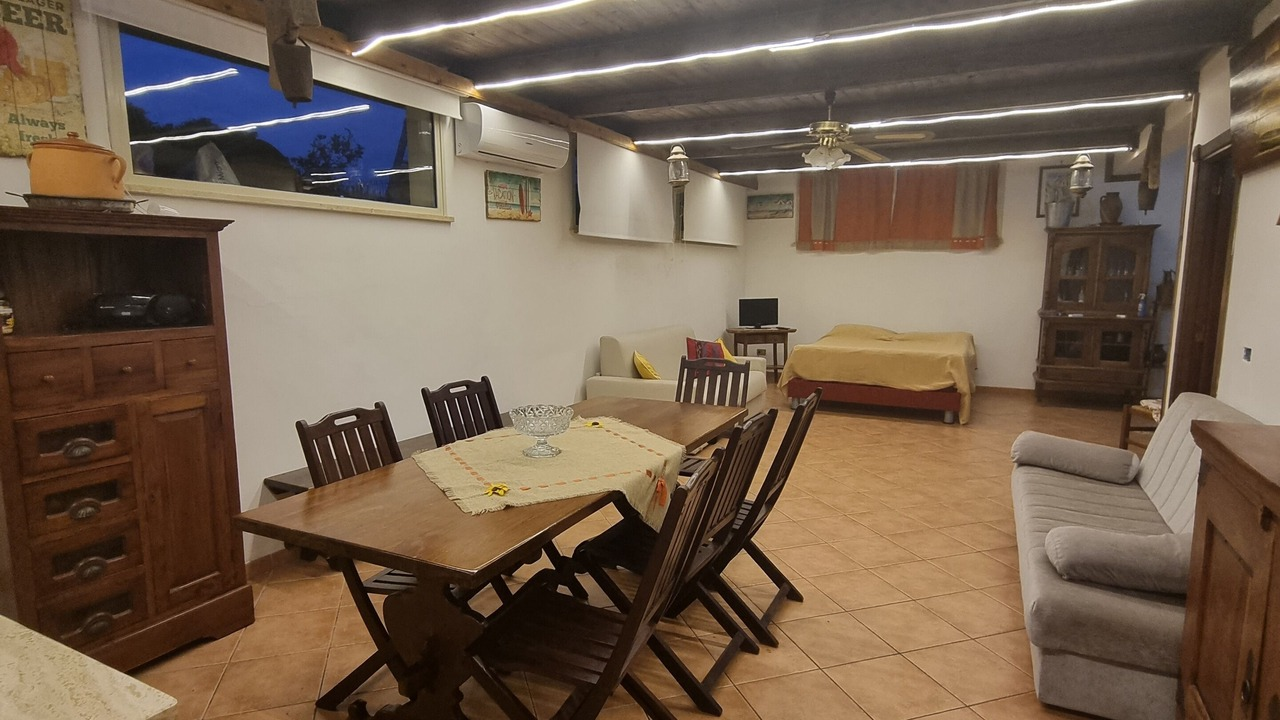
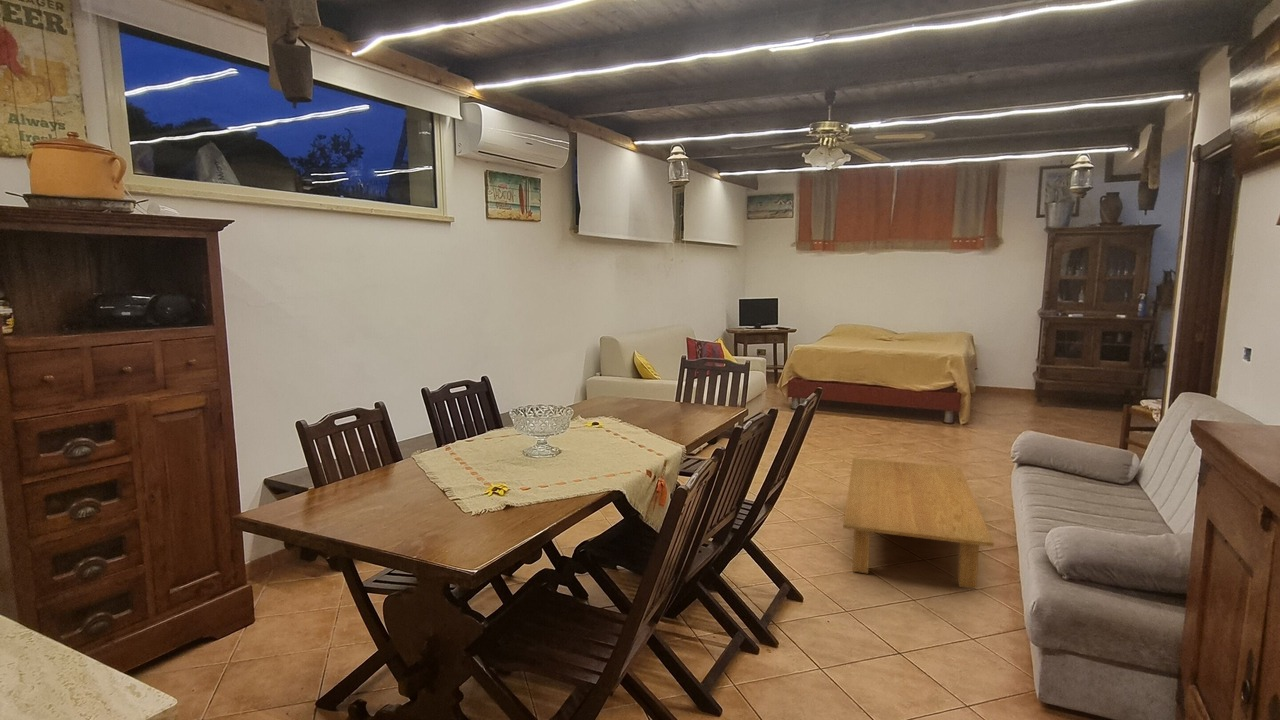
+ coffee table (908, 514)
